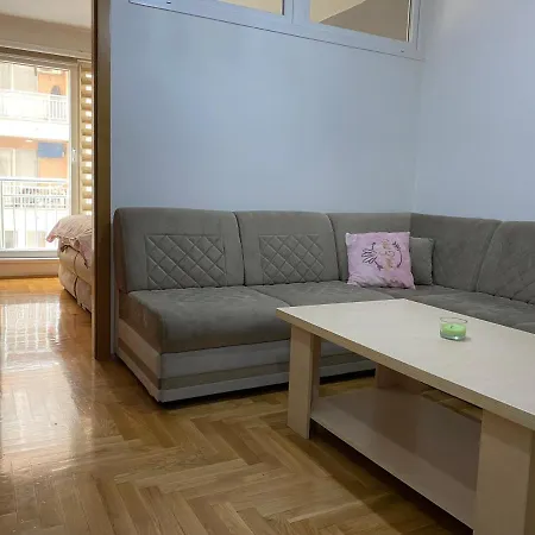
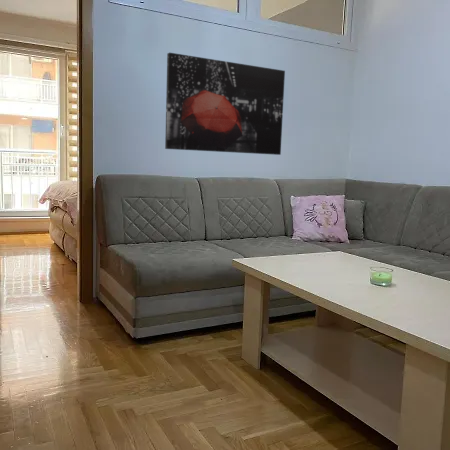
+ wall art (228, 107)
